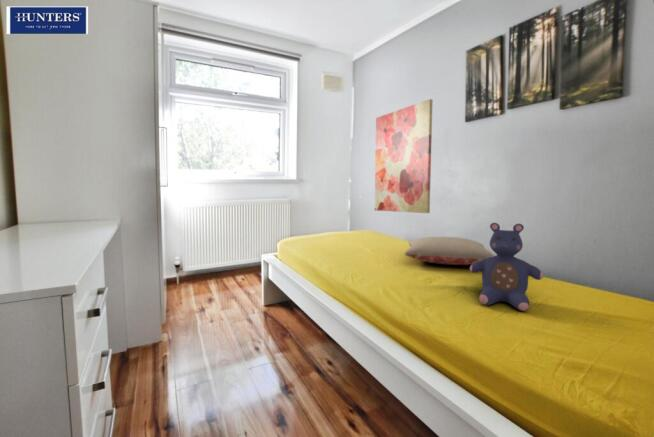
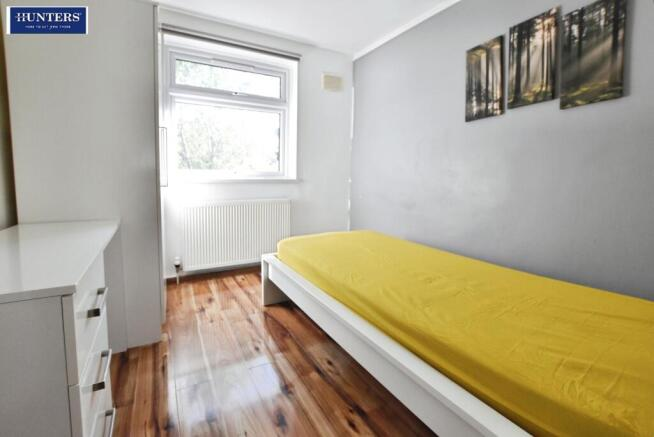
- teddy bear (504, 263)
- wall art (400, 161)
- pillow (446, 249)
